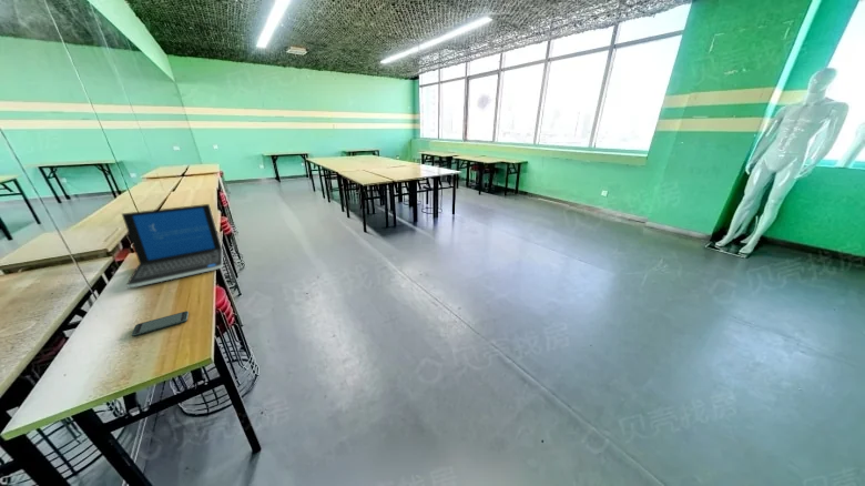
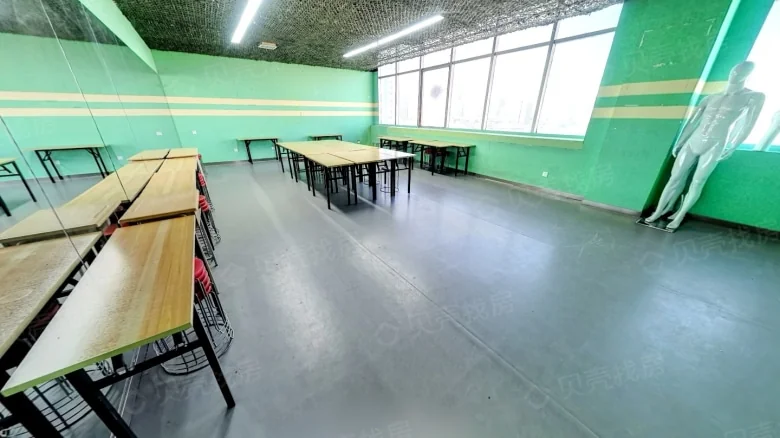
- smartphone (161, 323)
- laptop (173, 241)
